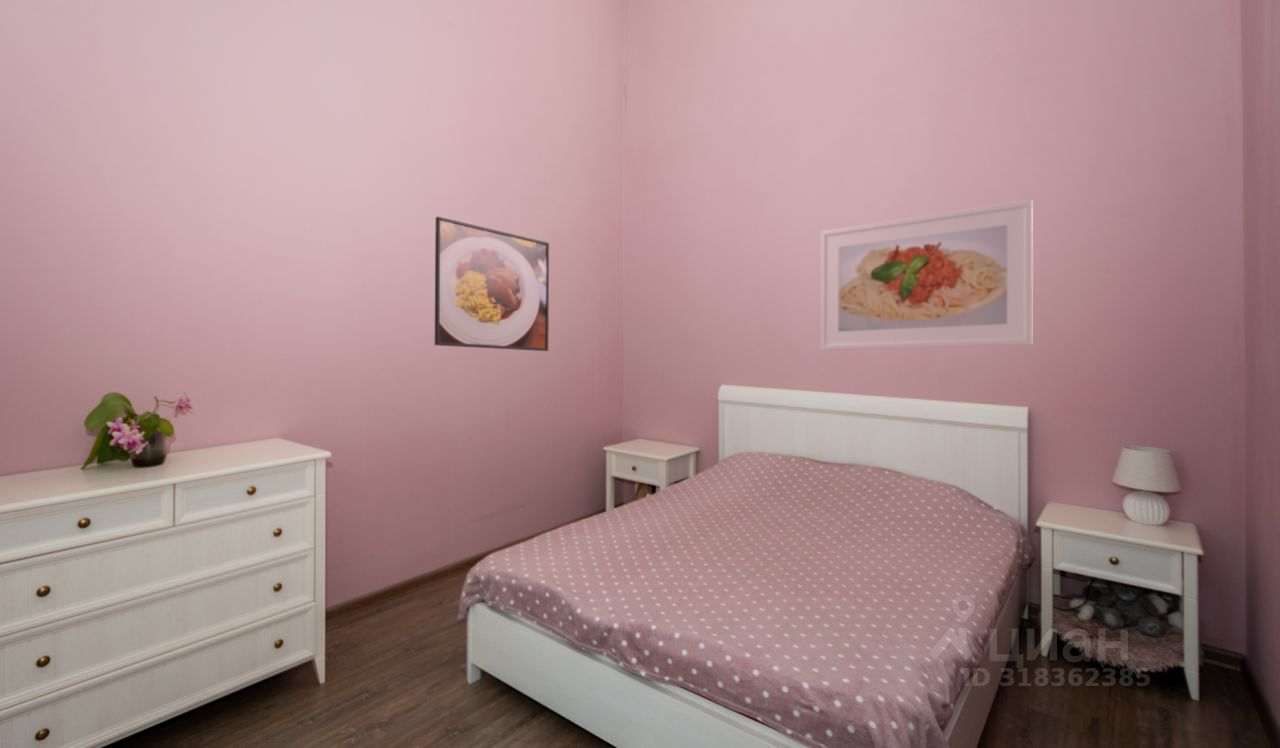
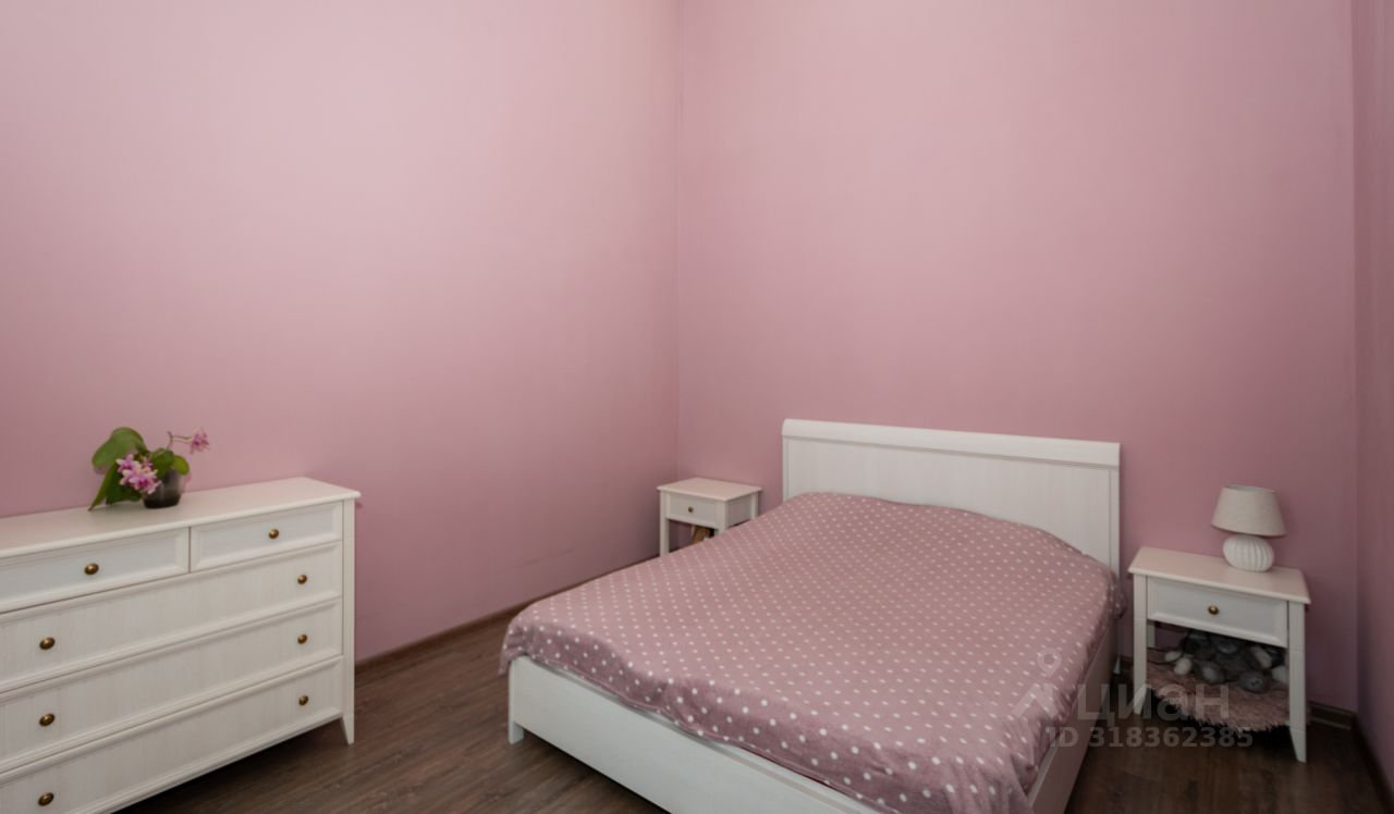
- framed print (496, 289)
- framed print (916, 282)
